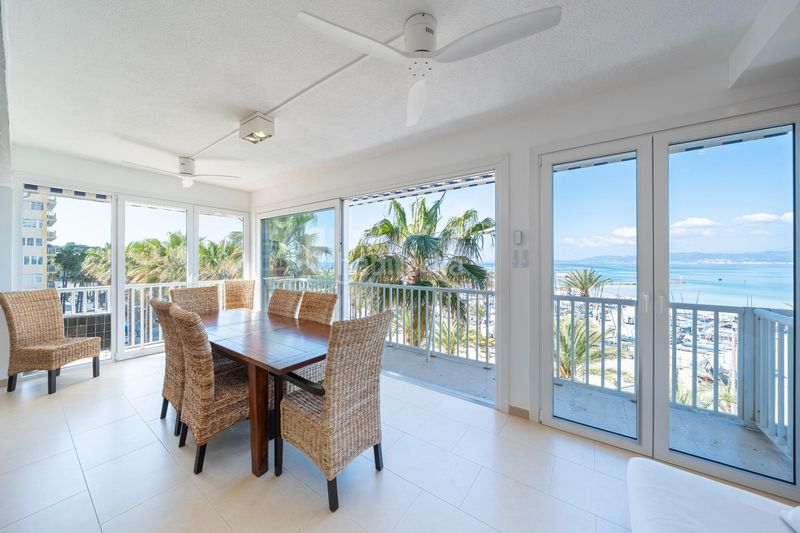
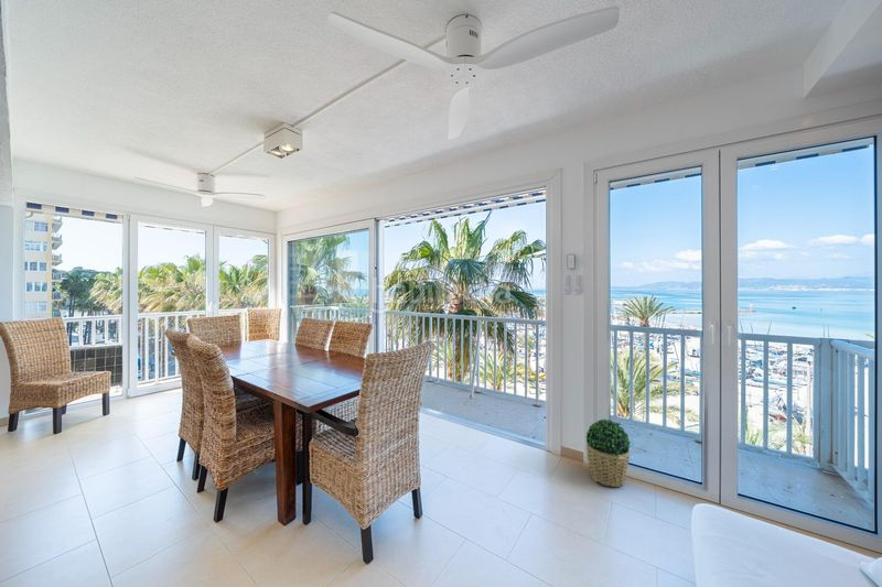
+ potted plant (606, 449)
